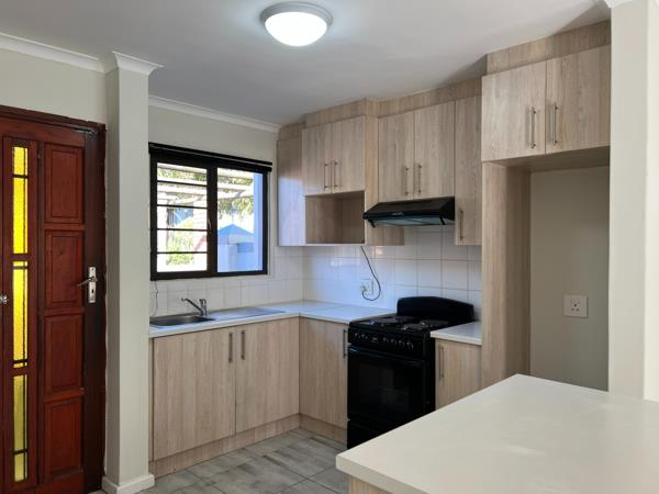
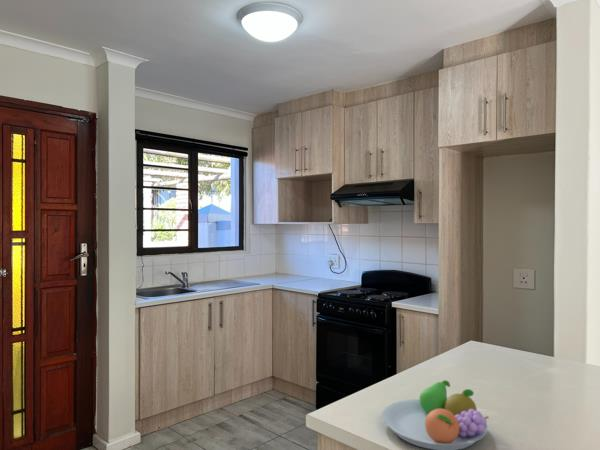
+ fruit bowl (435, 408)
